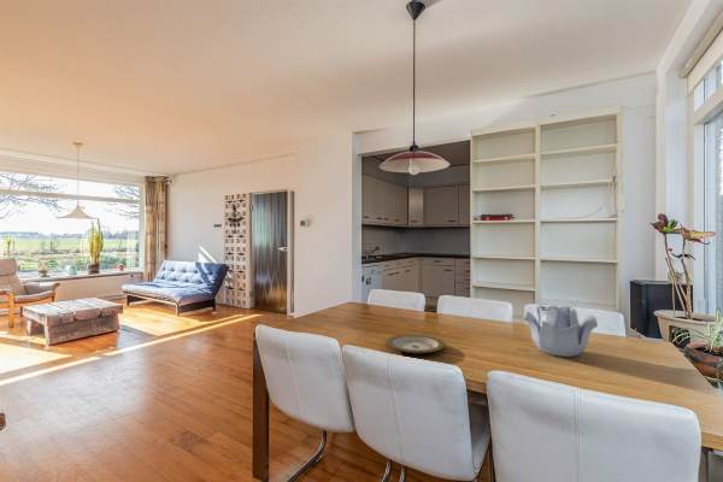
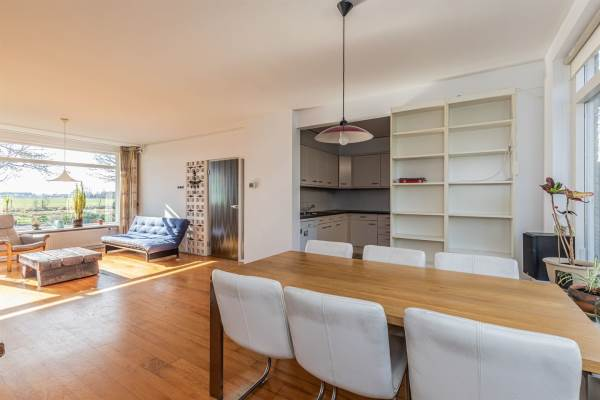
- plate (415, 345)
- decorative bowl (559, 330)
